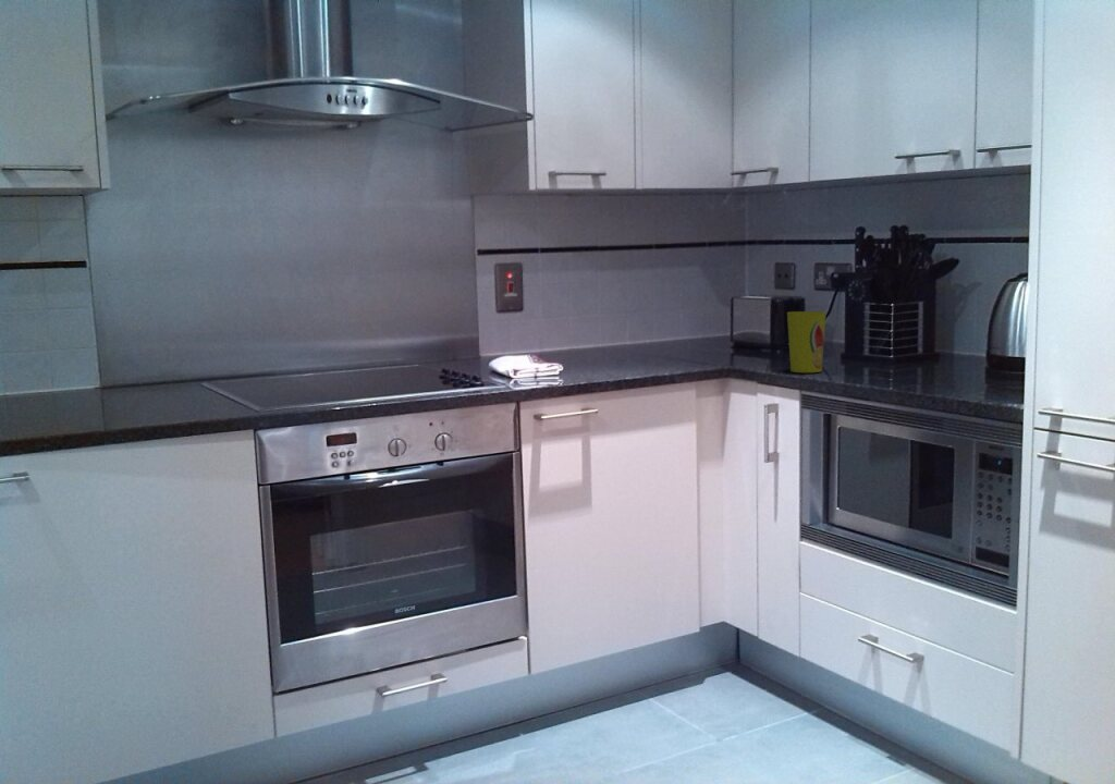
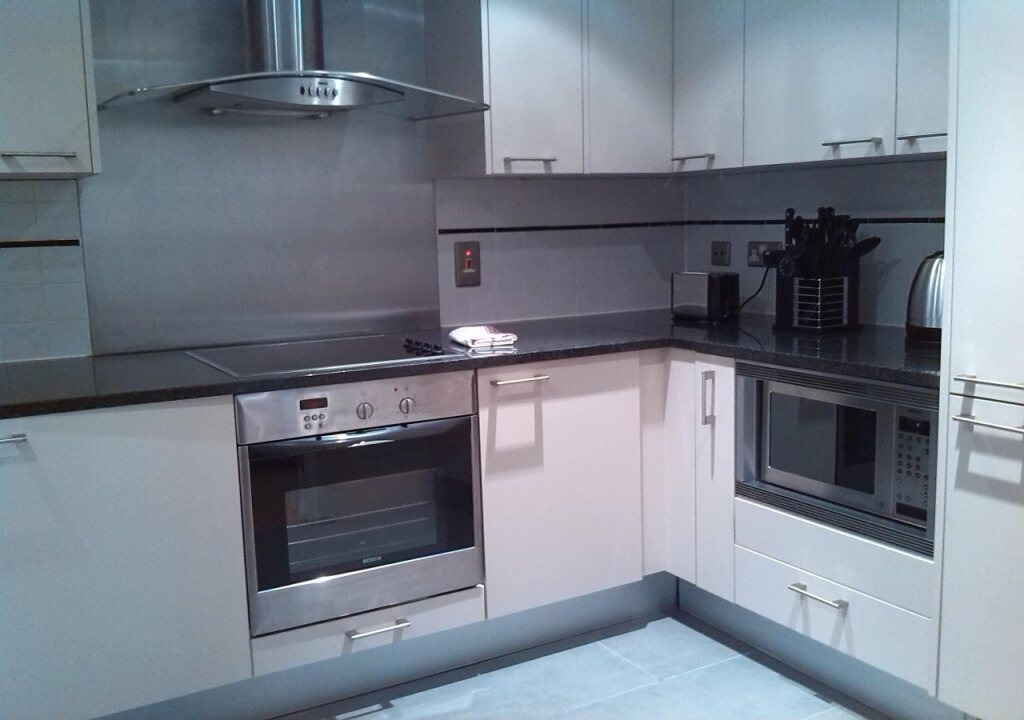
- cup (806, 341)
